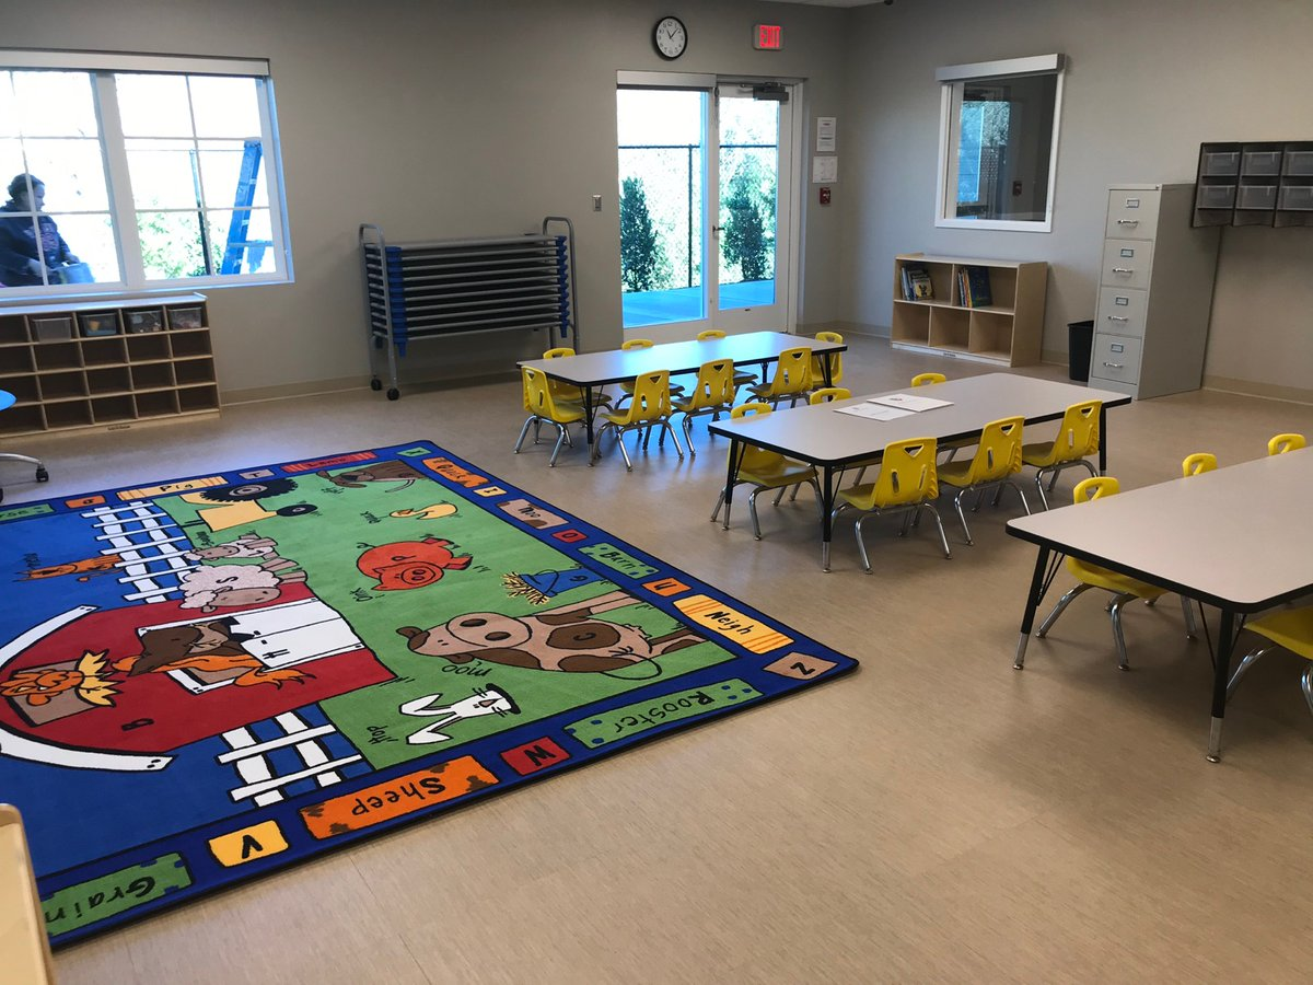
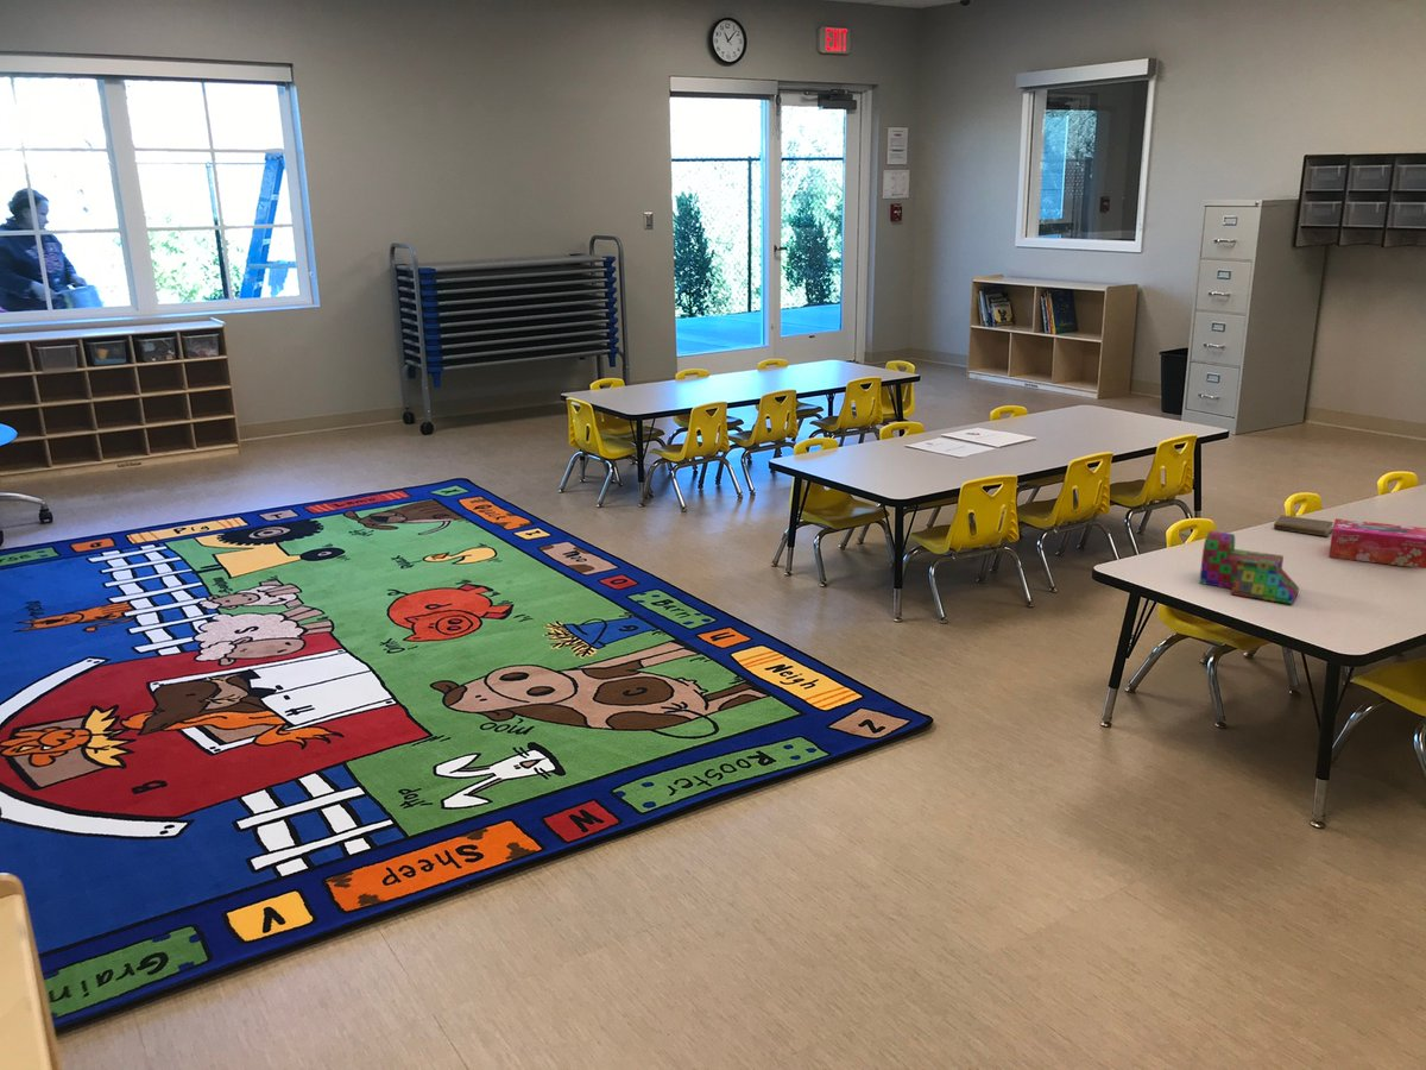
+ book (1304, 527)
+ puzzle (1250, 564)
+ tissue box (1380, 542)
